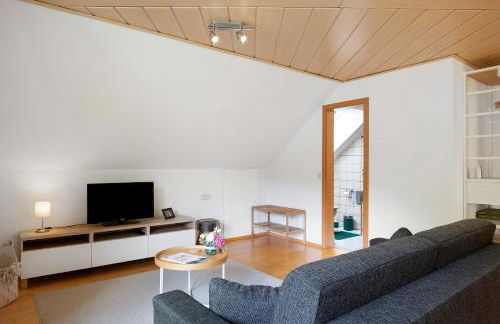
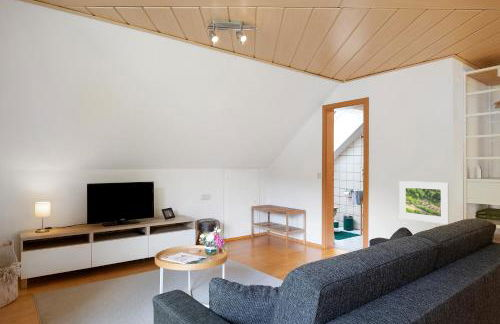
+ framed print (422, 201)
